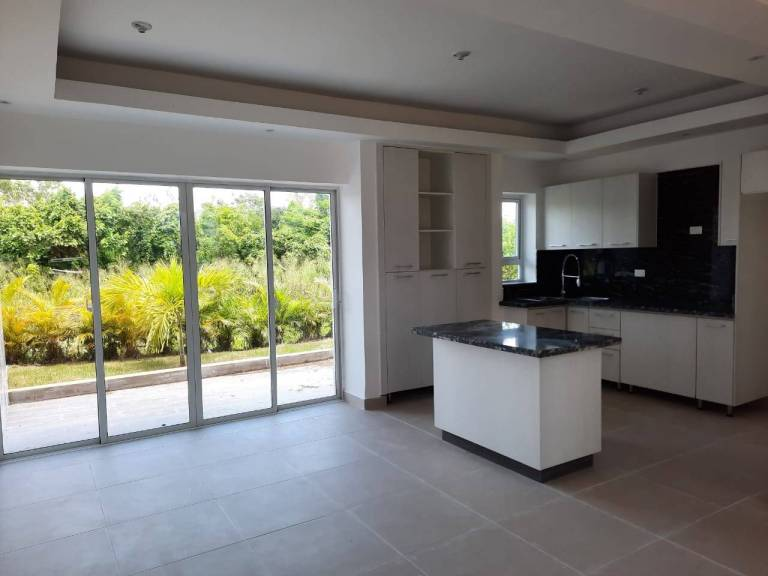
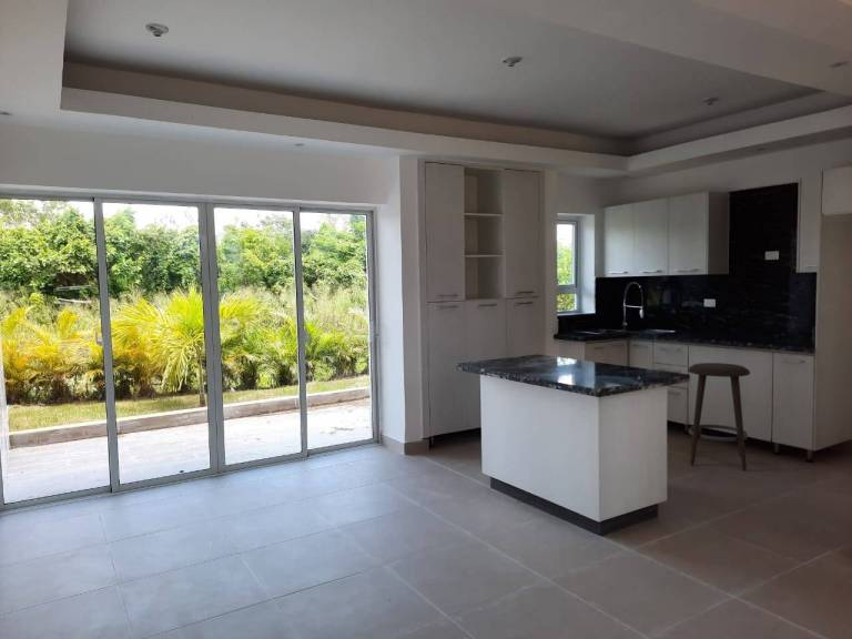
+ stool (718, 425)
